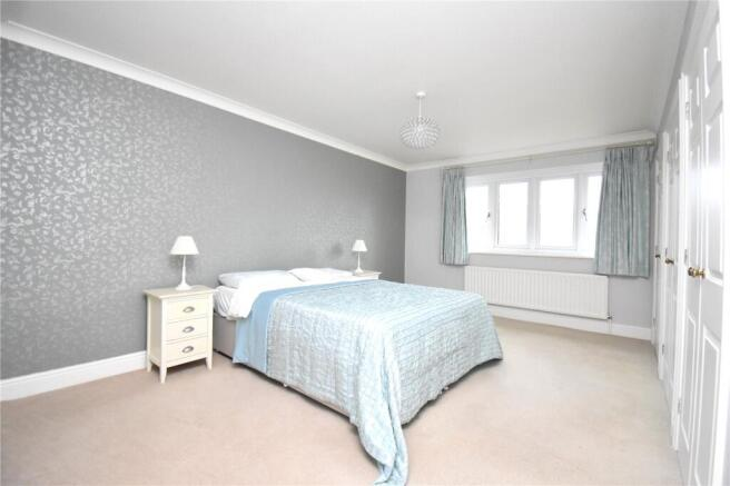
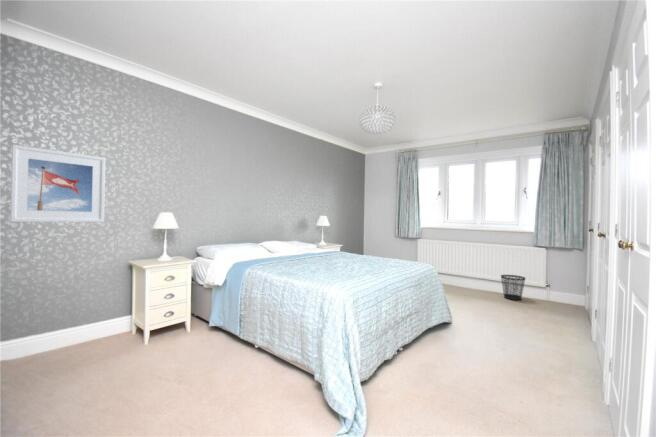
+ wastebasket (512, 287)
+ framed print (62, 186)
